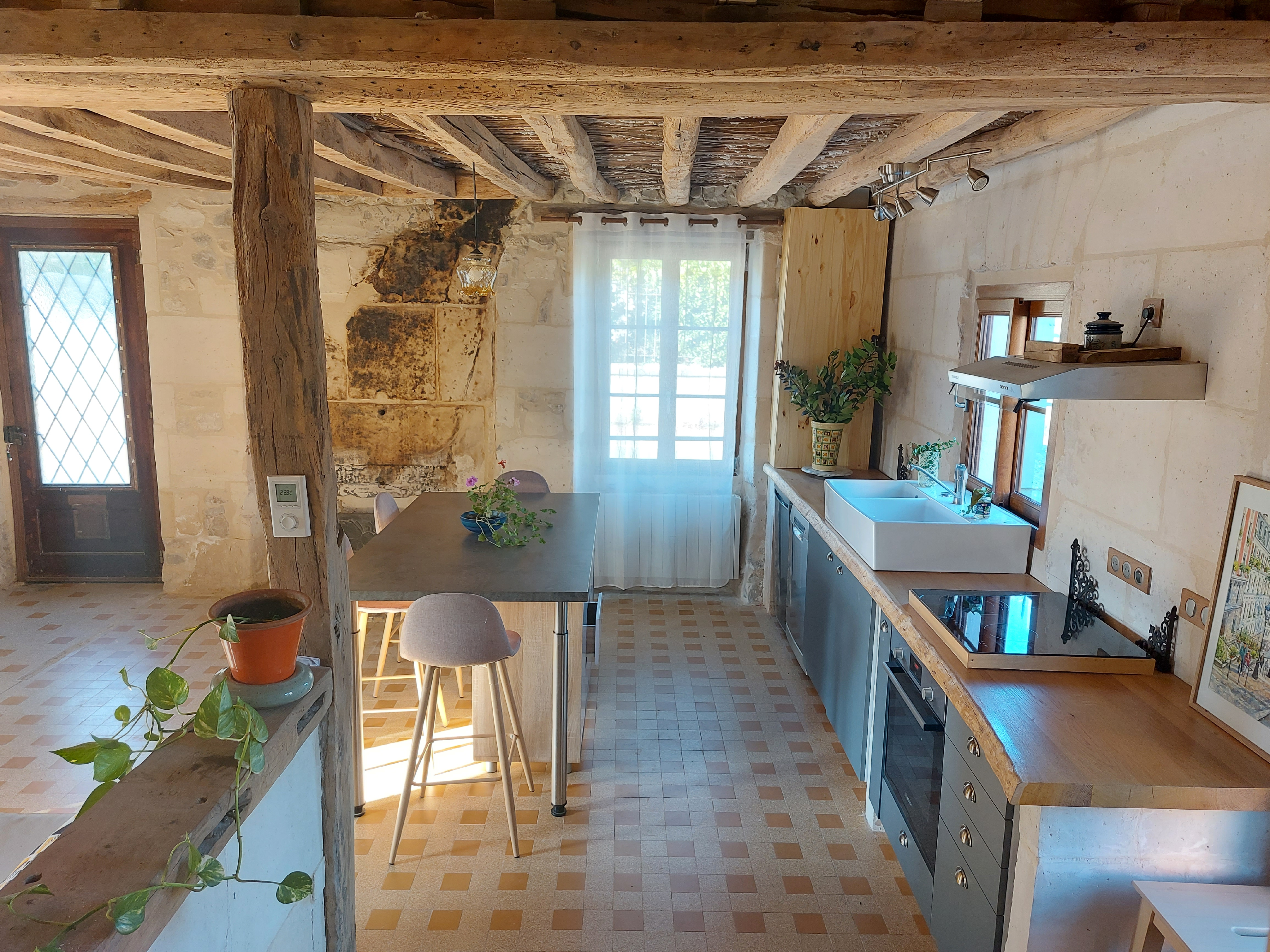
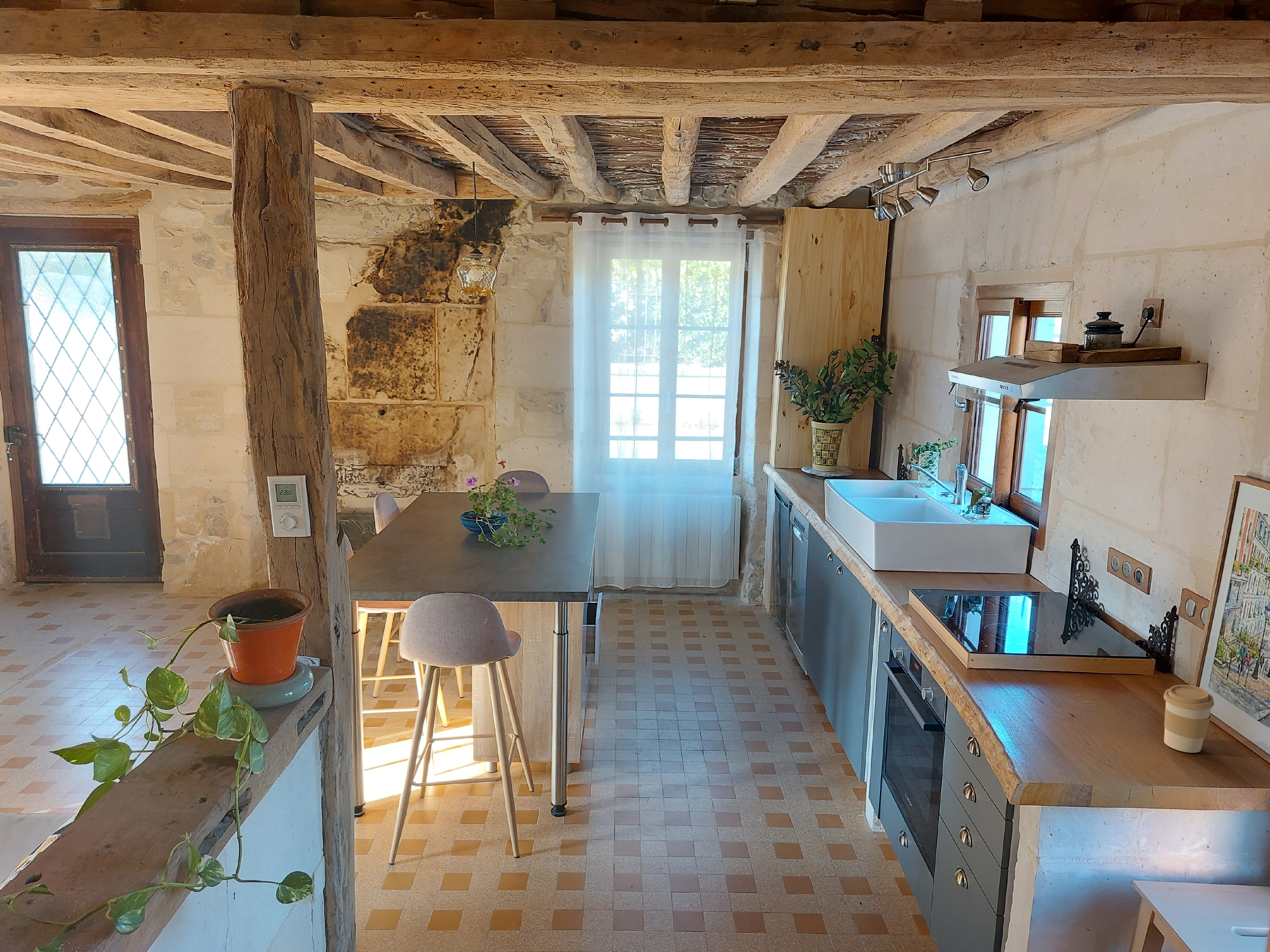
+ coffee cup (1186, 717)
